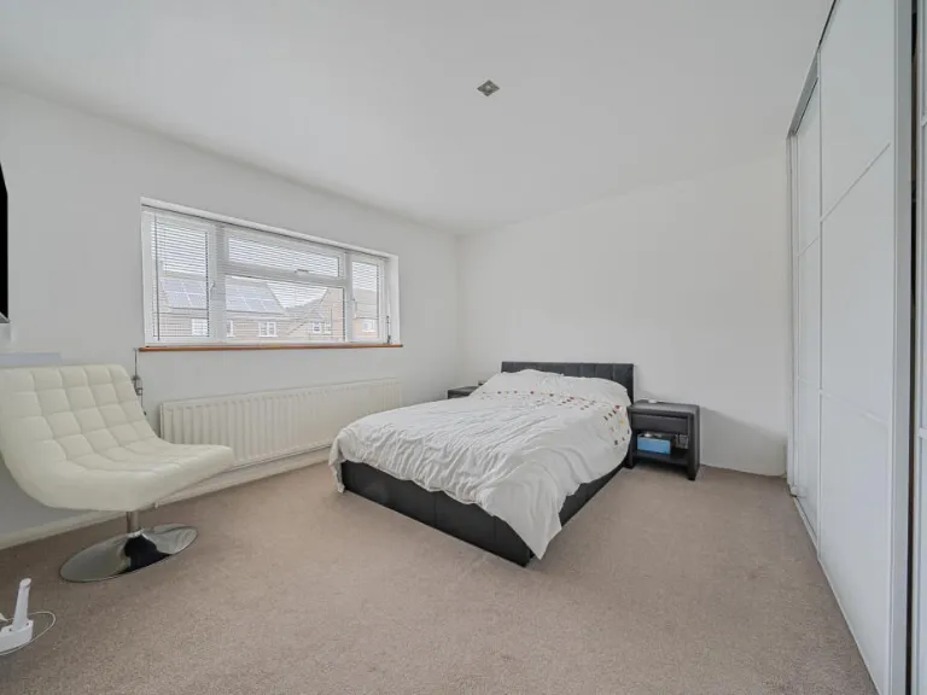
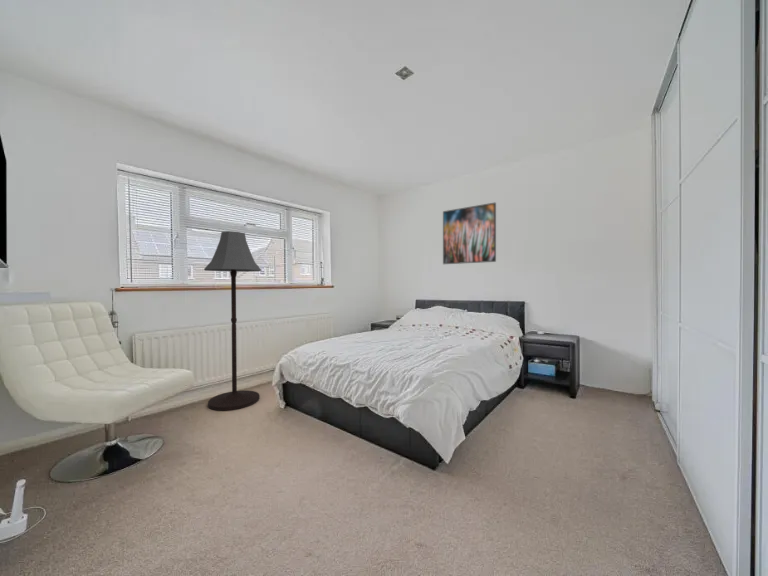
+ floor lamp (233, 317)
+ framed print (468, 235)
